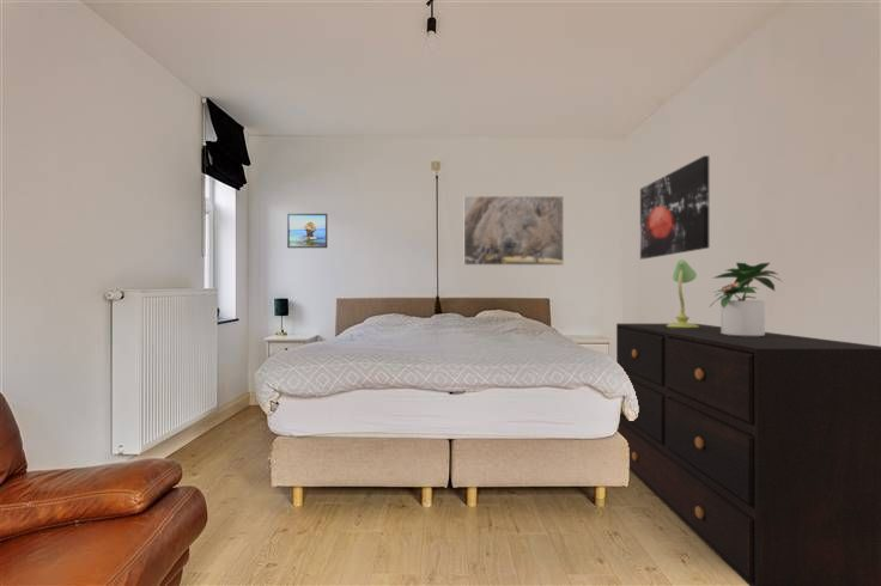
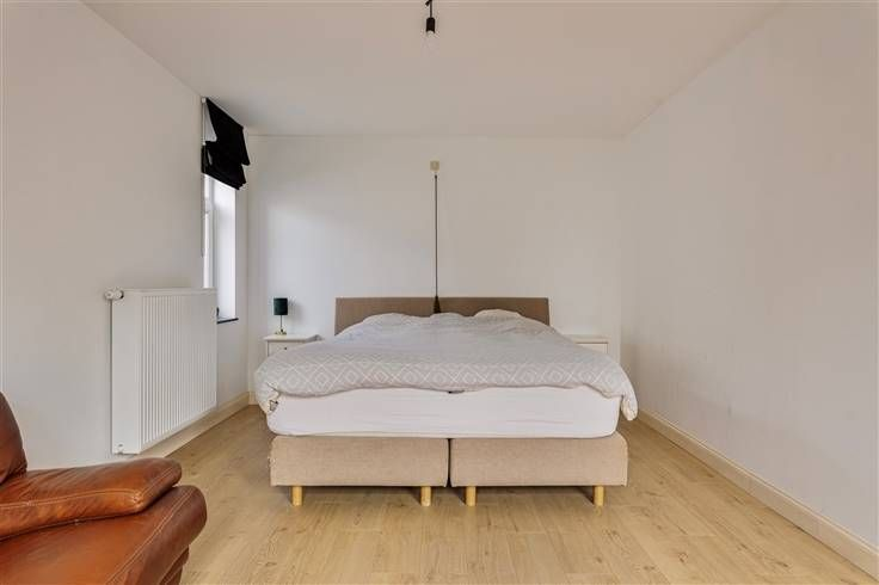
- wall art (669, 214)
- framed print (306, 231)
- potted plant (745, 298)
- dresser (713, 419)
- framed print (512, 230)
- table lamp (681, 293)
